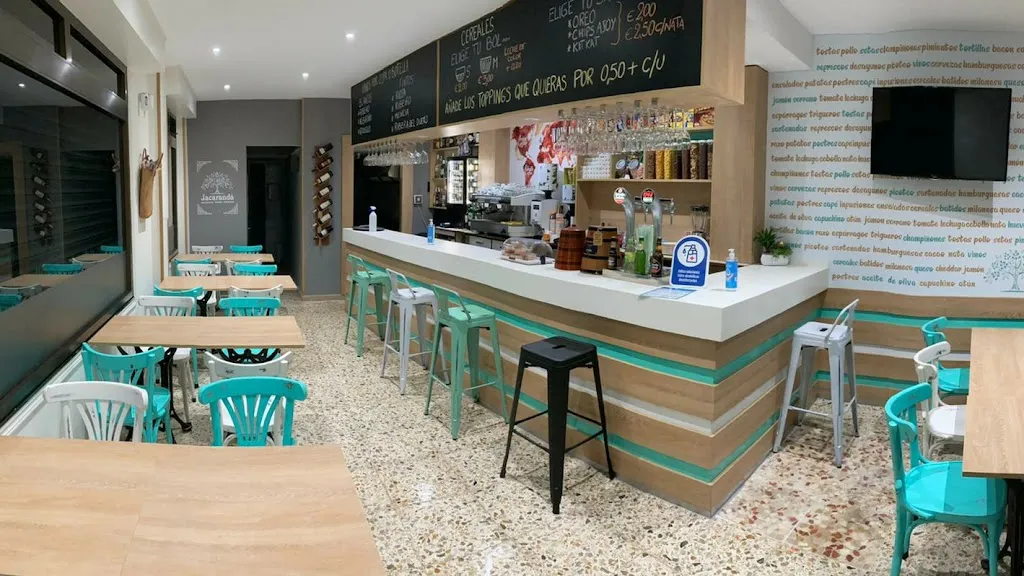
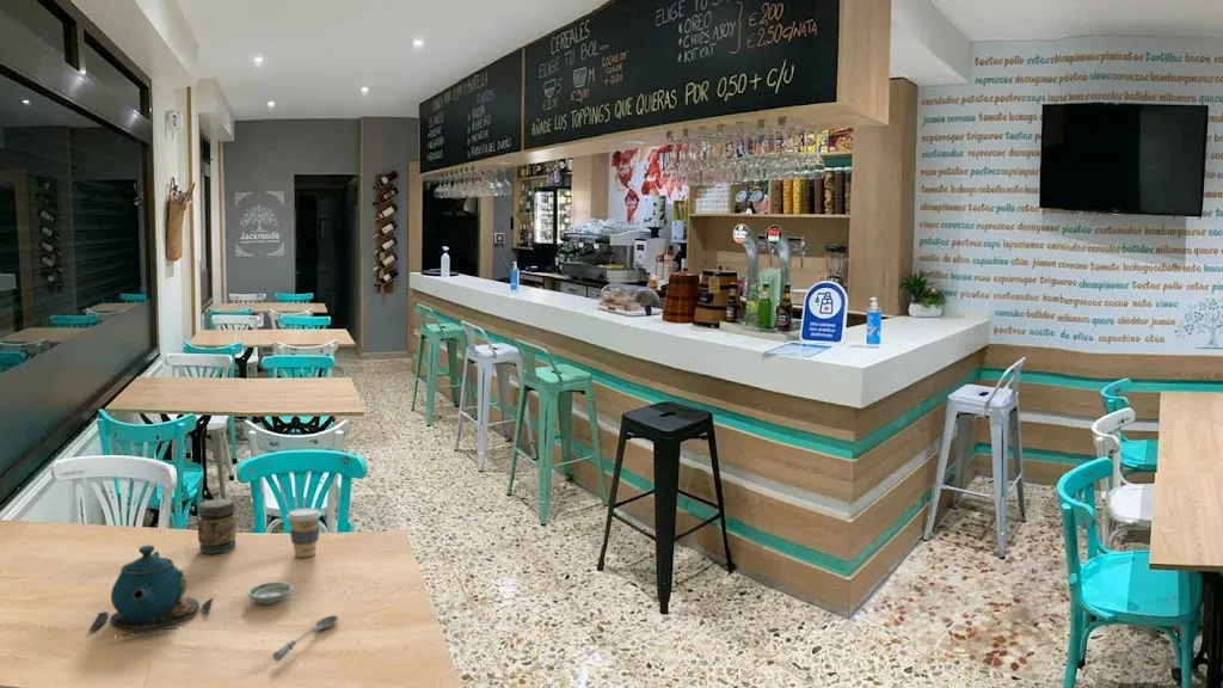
+ coffee cup (305, 533)
+ saucer (270, 594)
+ teapot (153, 579)
+ jar (216, 526)
+ soupspoon (306, 634)
